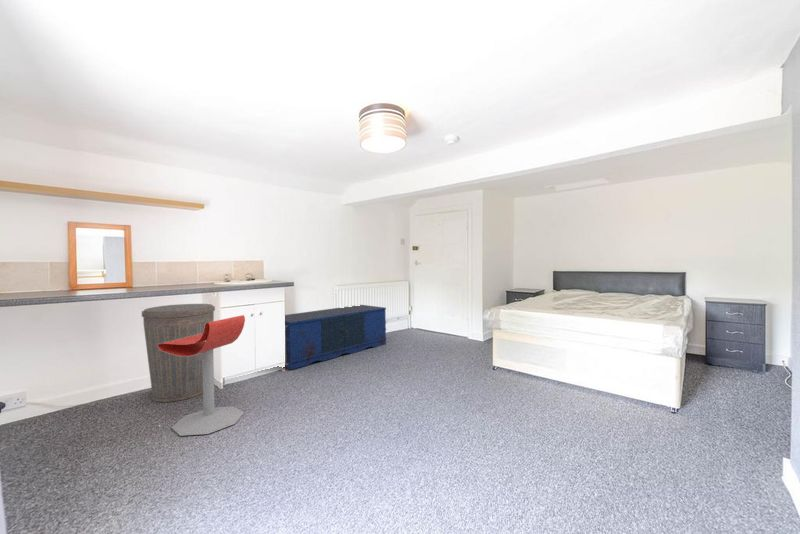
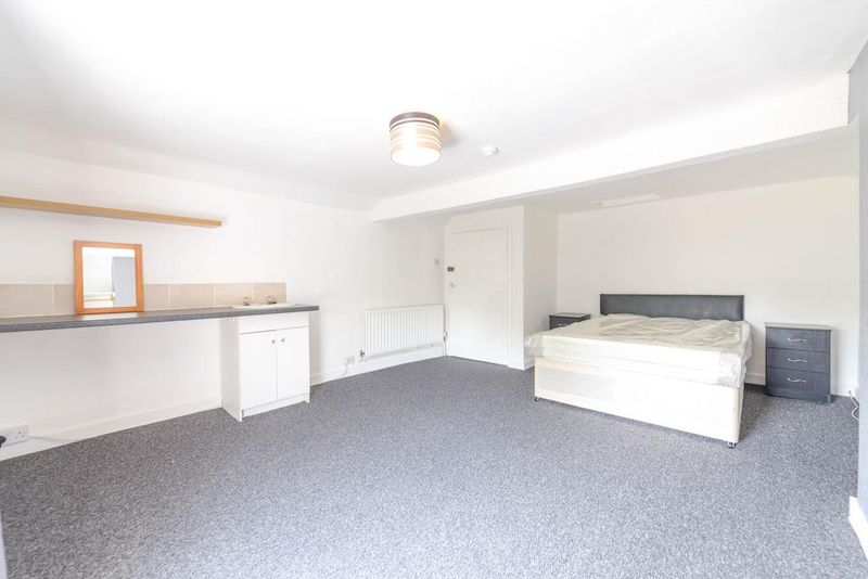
- stool (203, 368)
- shipping container (332, 332)
- trash can (178, 355)
